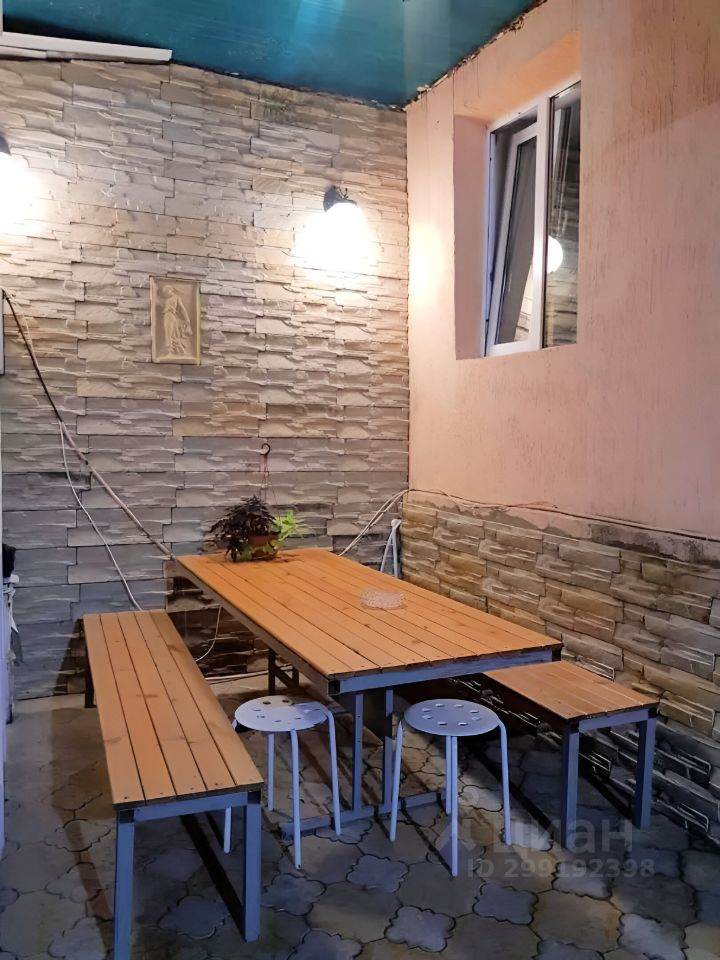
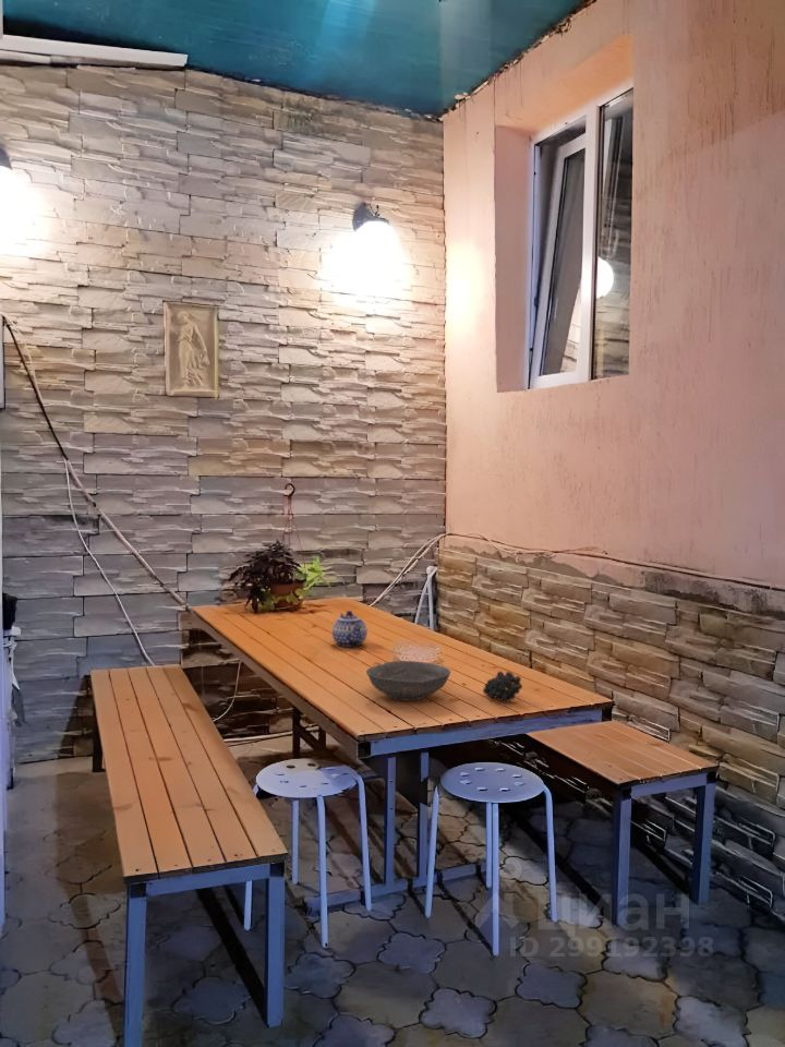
+ bowl (408, 683)
+ teapot (349, 627)
+ fruit (503, 684)
